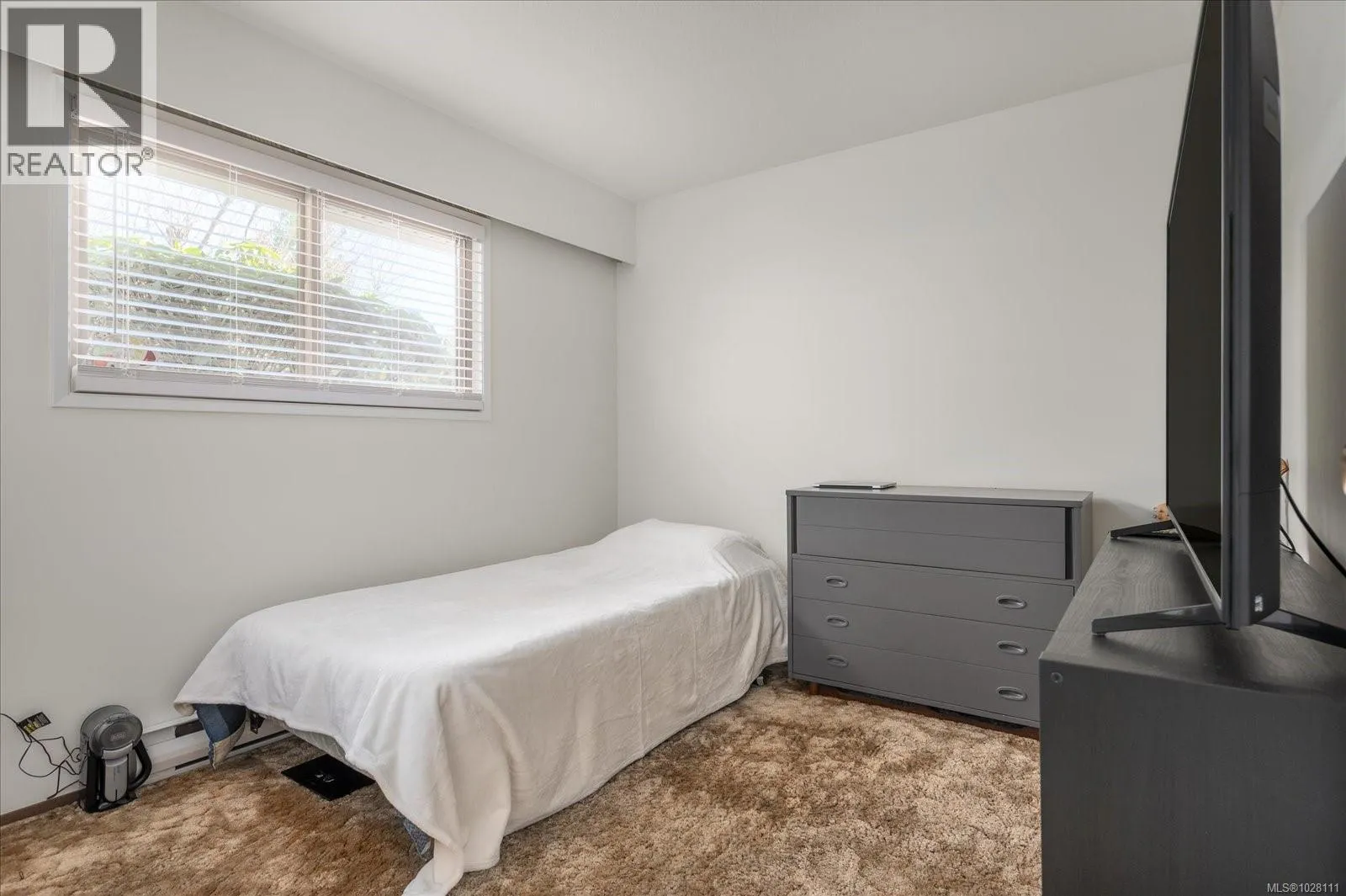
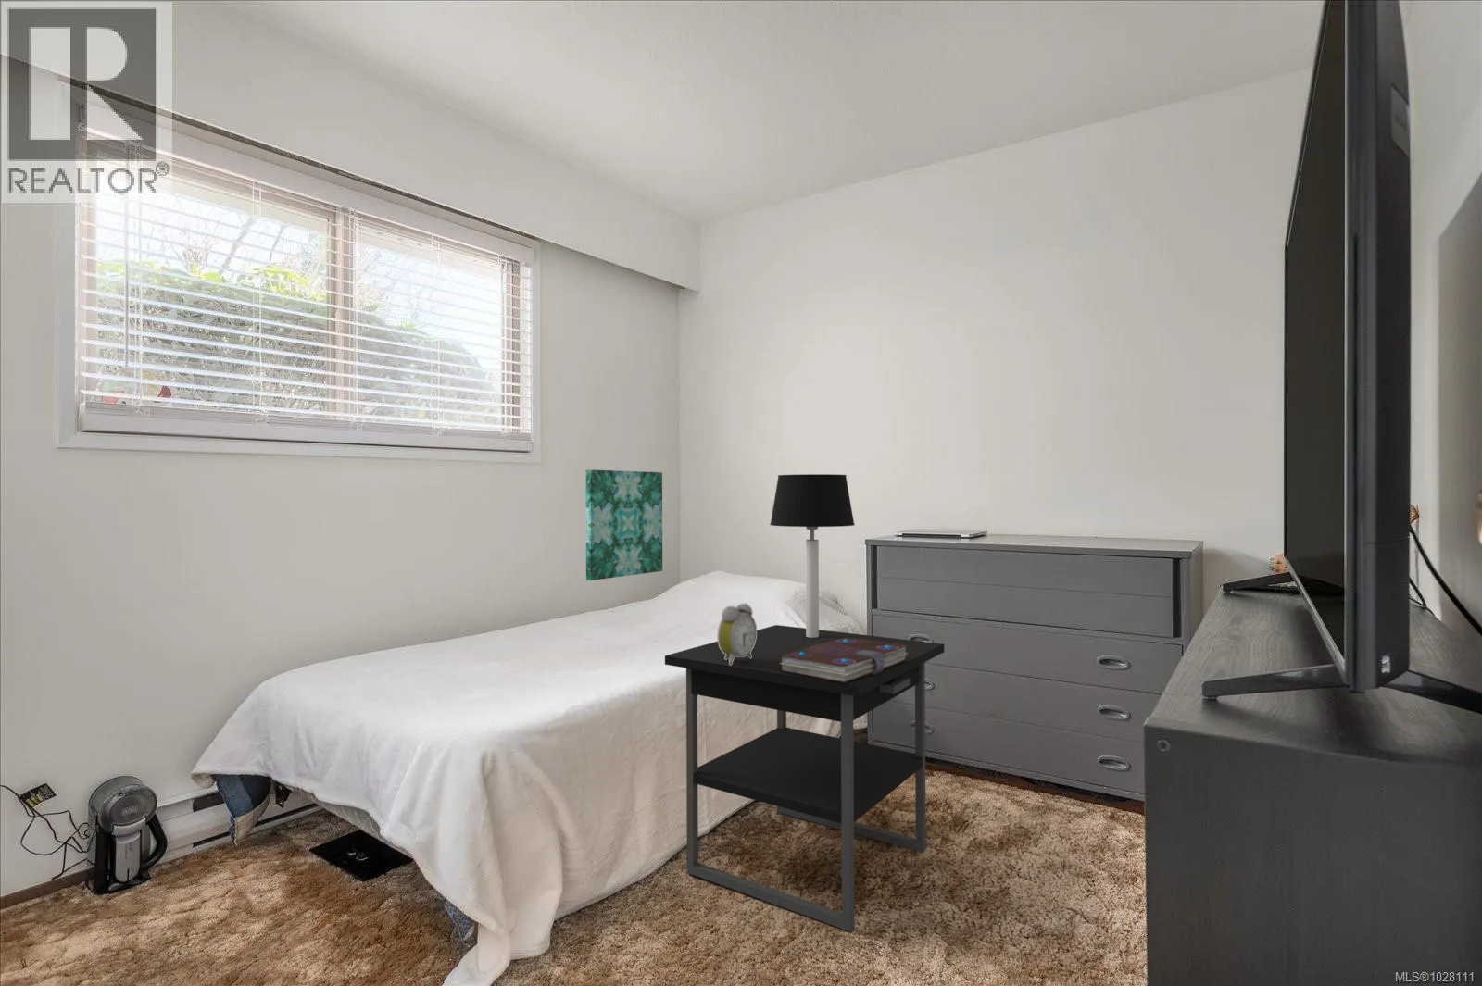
+ nightstand (809, 755)
+ book (846, 656)
+ table lamp (811, 555)
+ alarm clock (734, 632)
+ wall art (625, 523)
